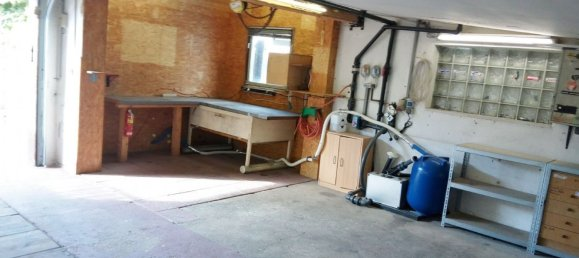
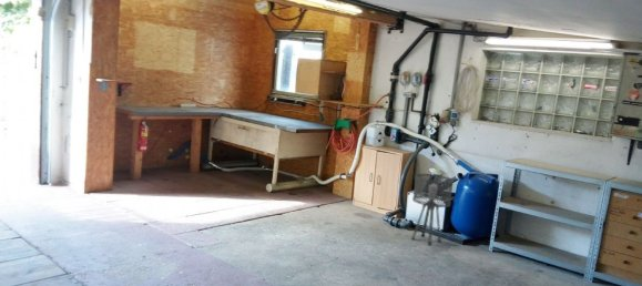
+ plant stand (430, 208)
